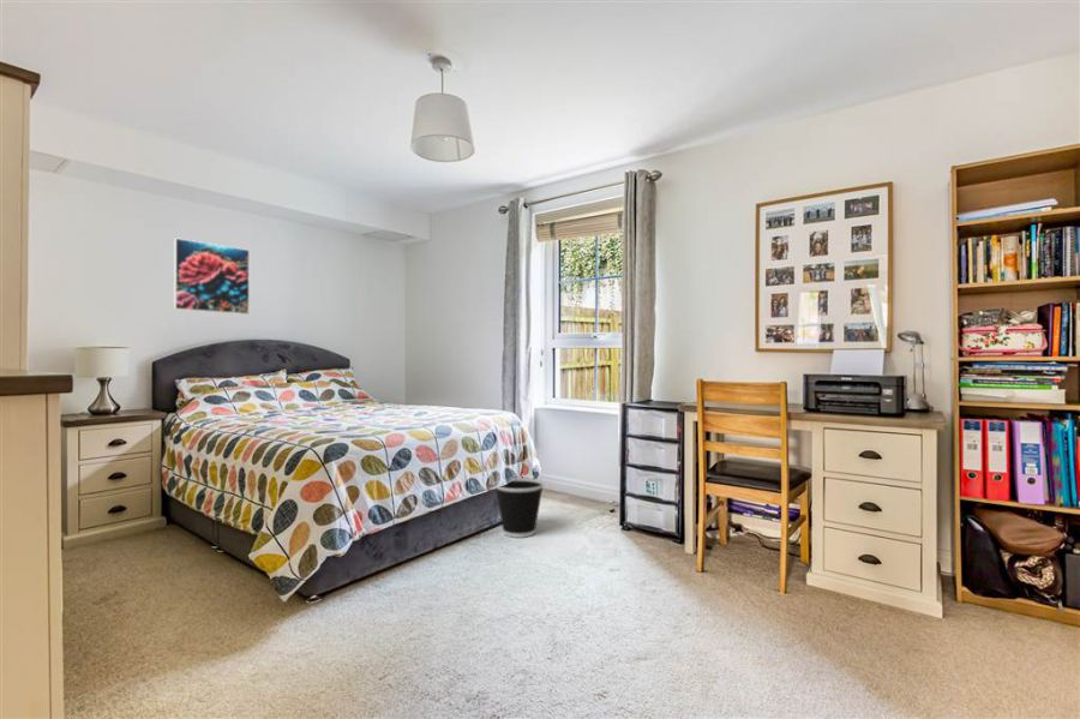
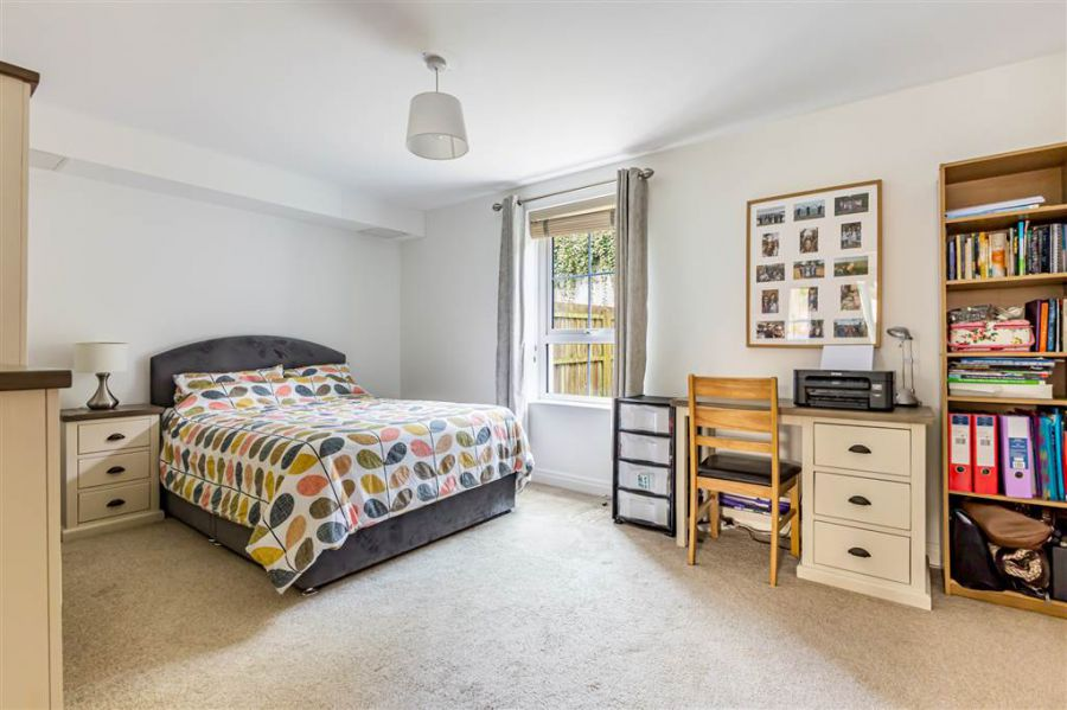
- wastebasket (518, 507)
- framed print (212, 277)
